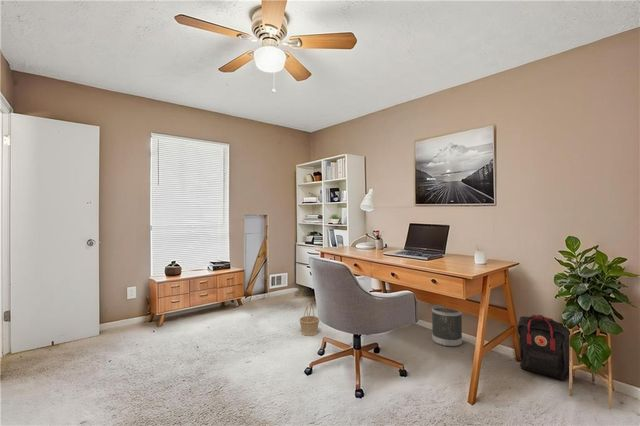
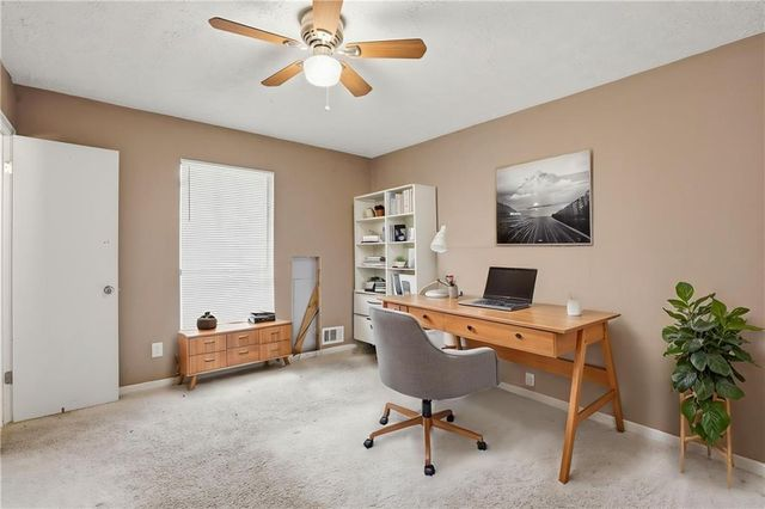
- wastebasket (446, 324)
- backpack (541, 342)
- basket (309, 317)
